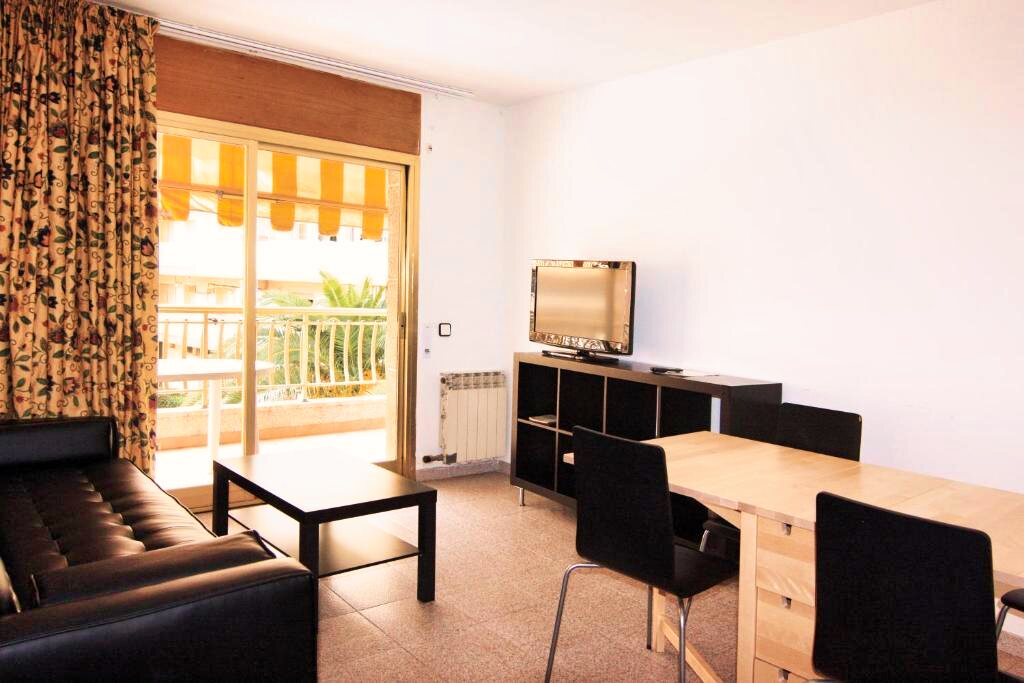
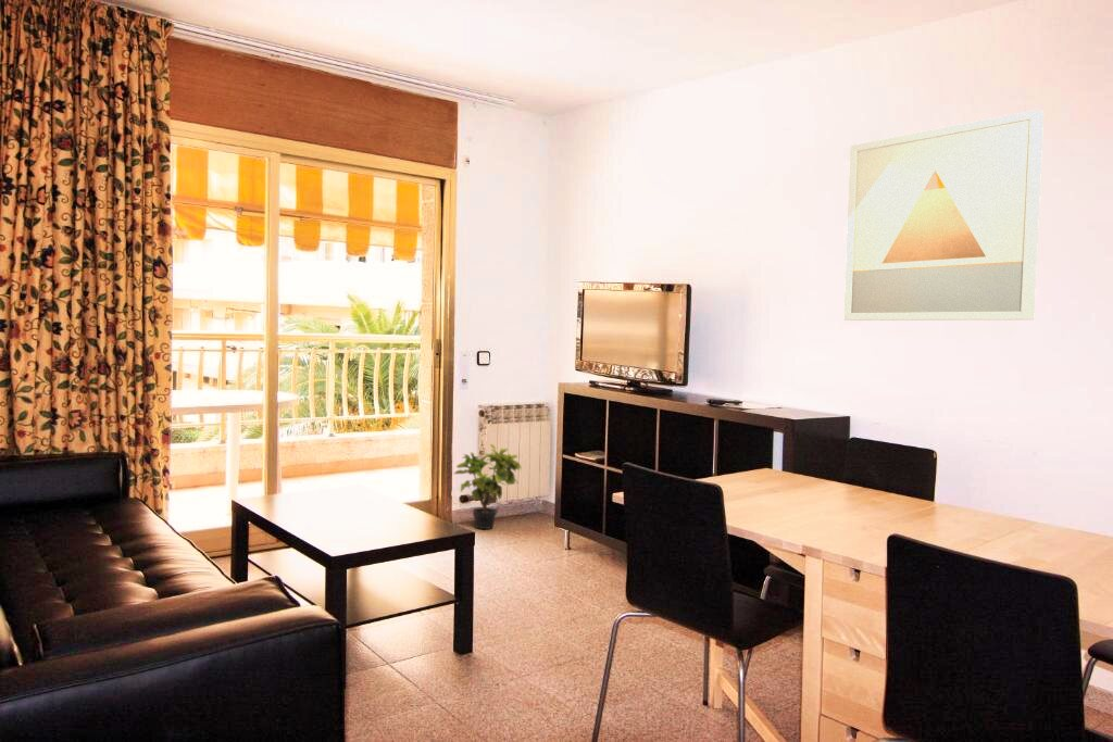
+ wall art (934, 225)
+ potted plant (489, 486)
